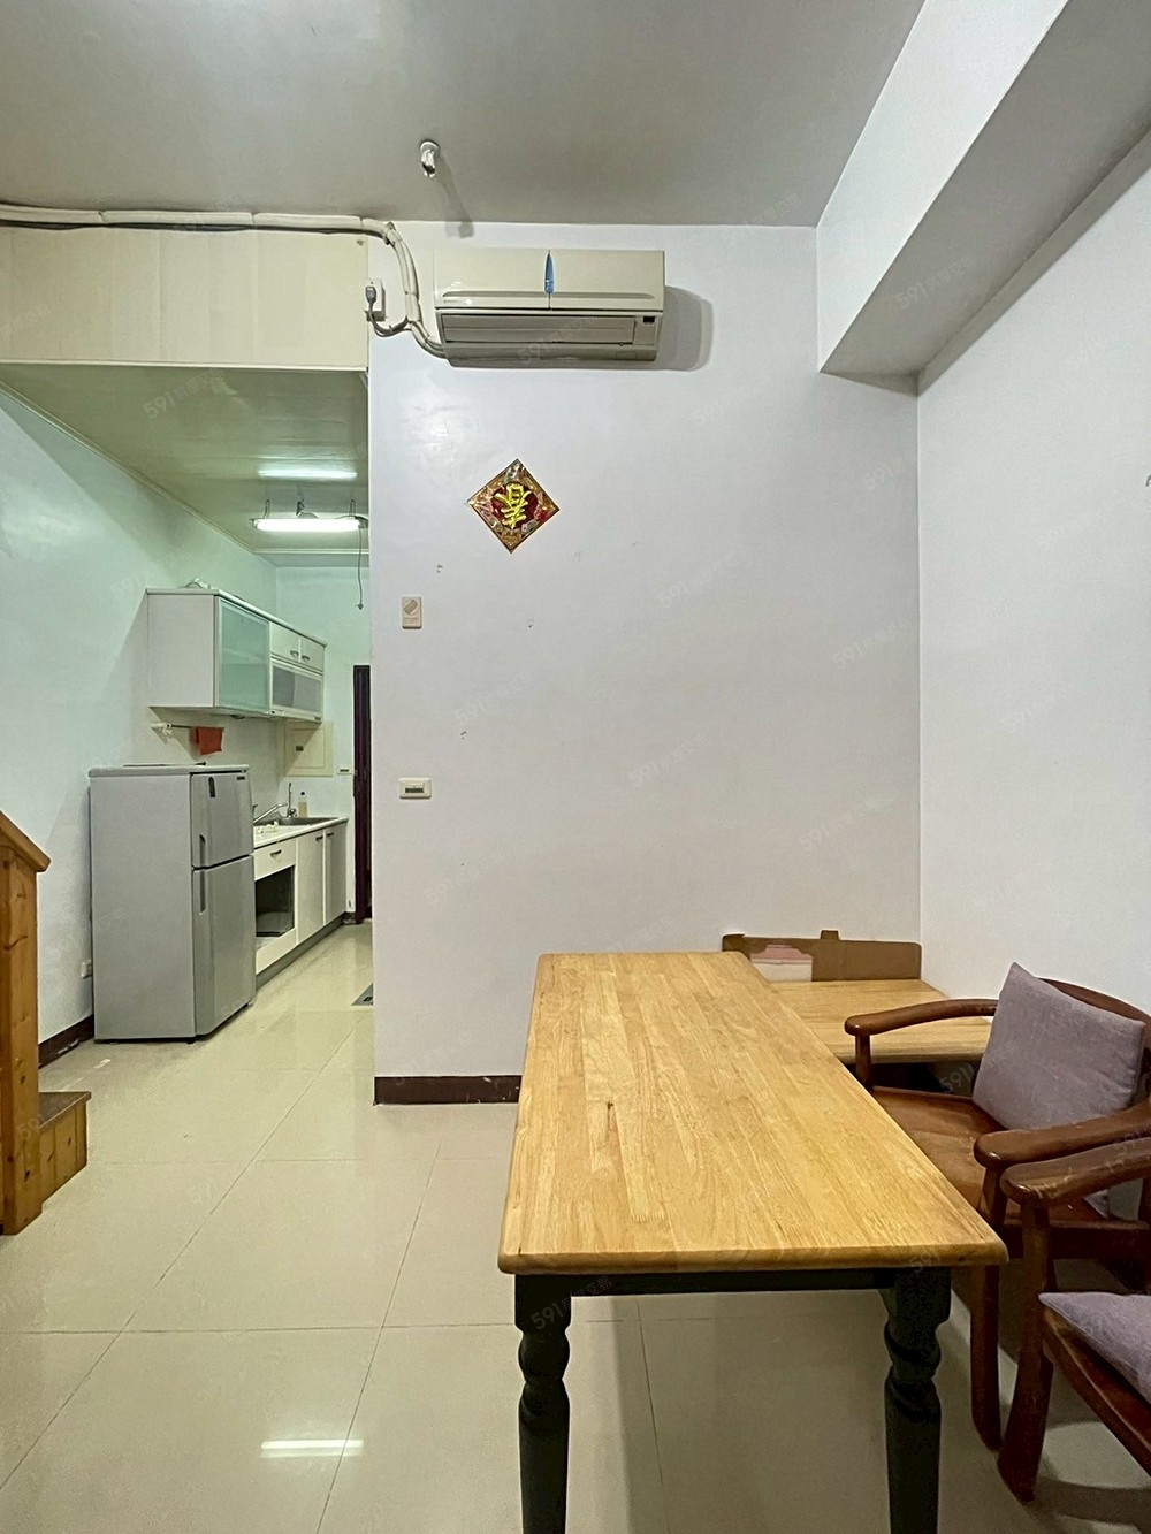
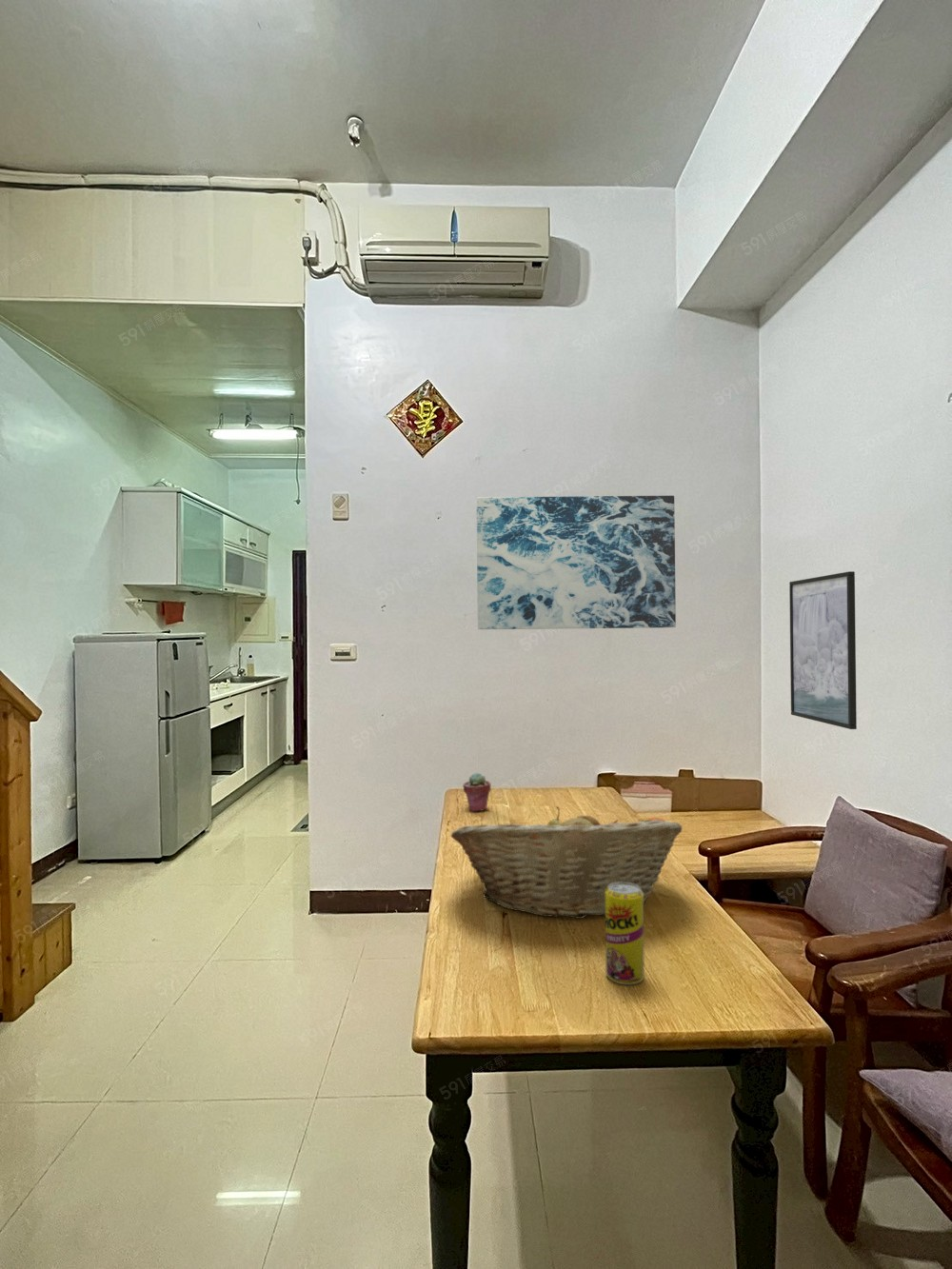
+ wall art (575, 563)
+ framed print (820, 648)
+ fruit basket (565, 849)
+ potted succulent (477, 790)
+ beverage can (624, 931)
